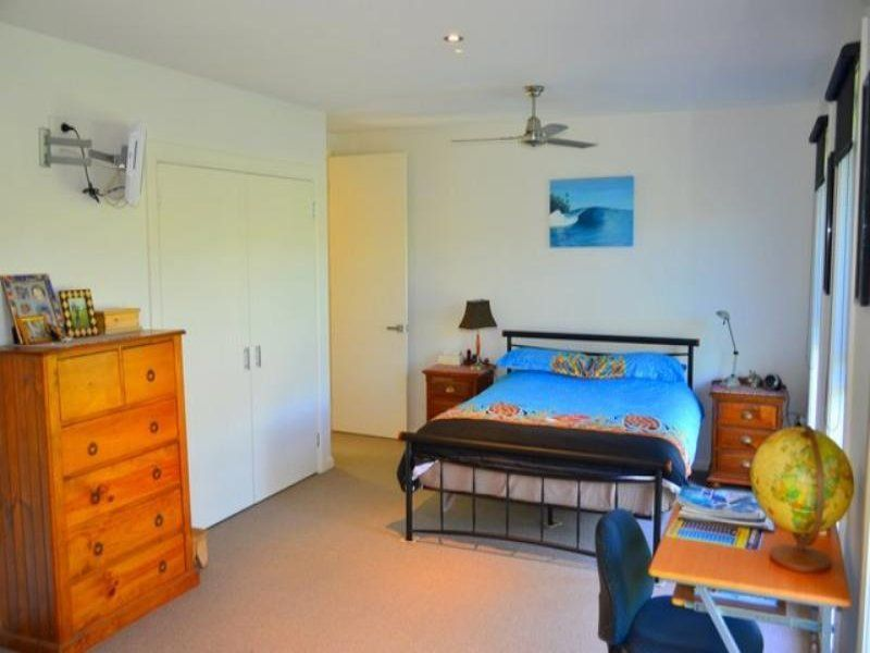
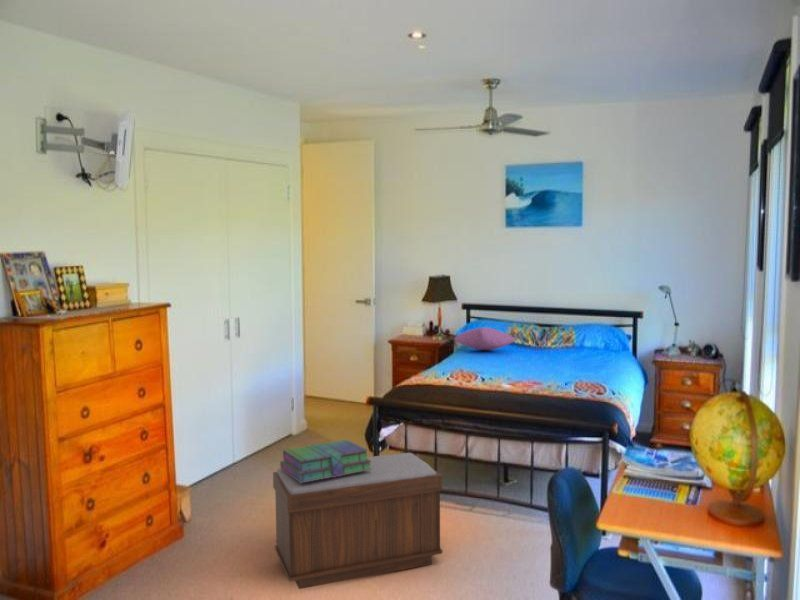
+ stack of books (325, 460)
+ cushion (484, 339)
+ bench (356, 514)
